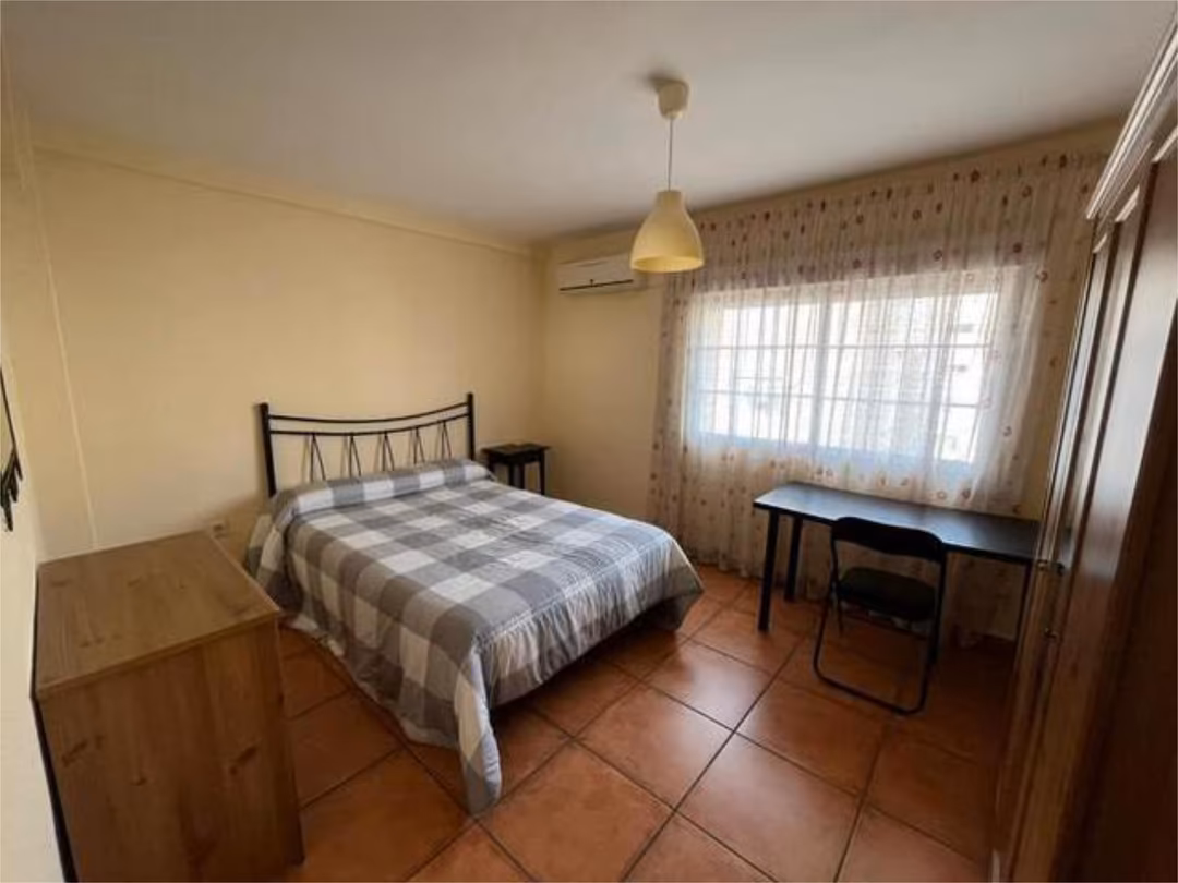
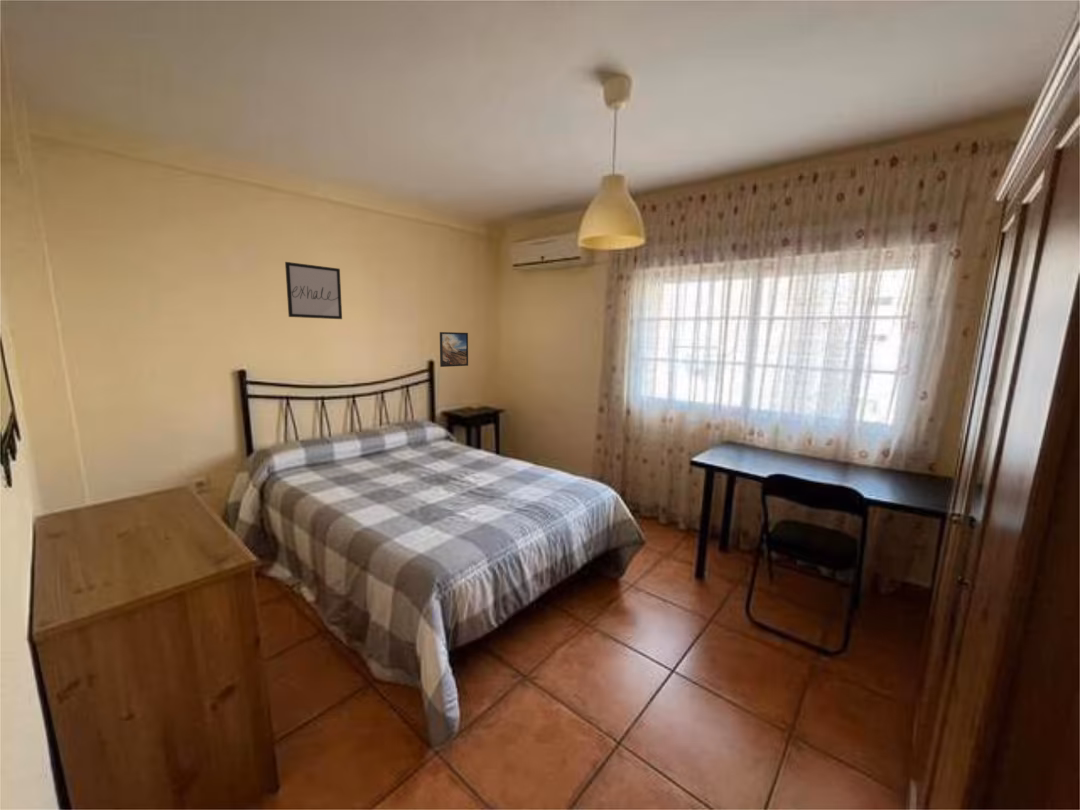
+ wall art (315, 292)
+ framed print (454, 349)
